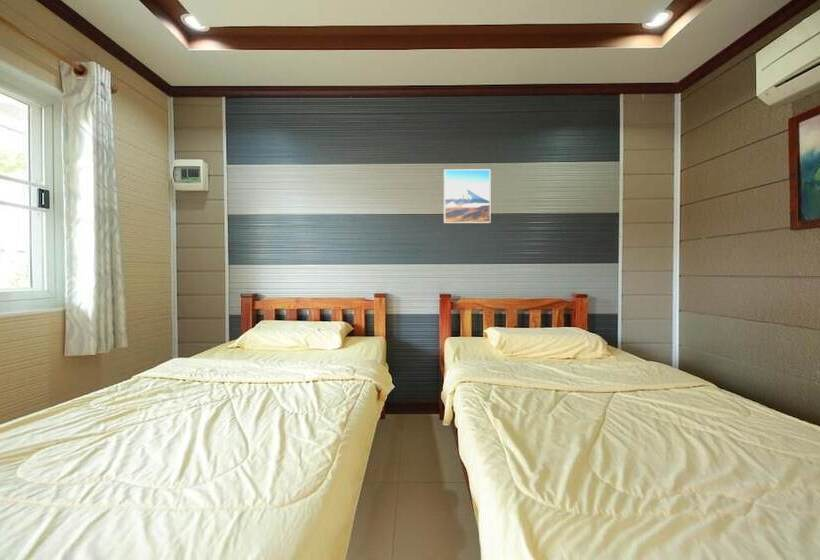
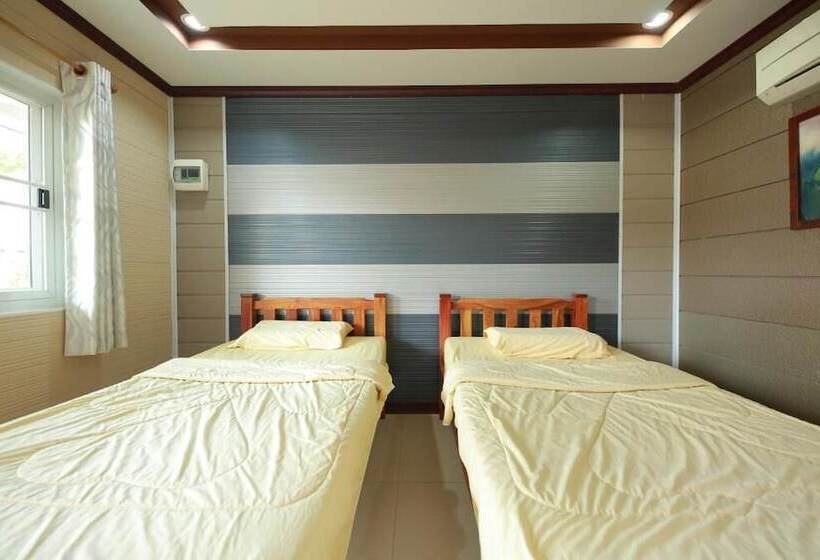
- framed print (467, 196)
